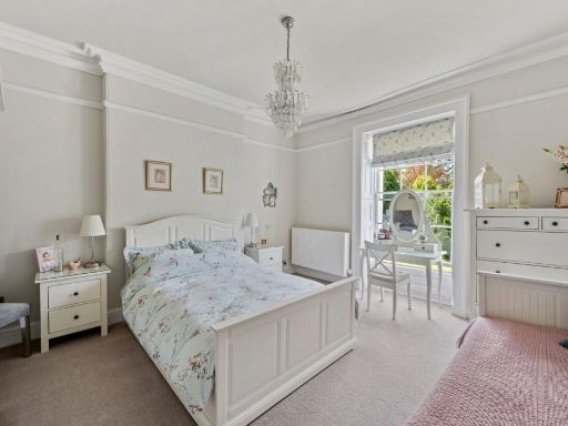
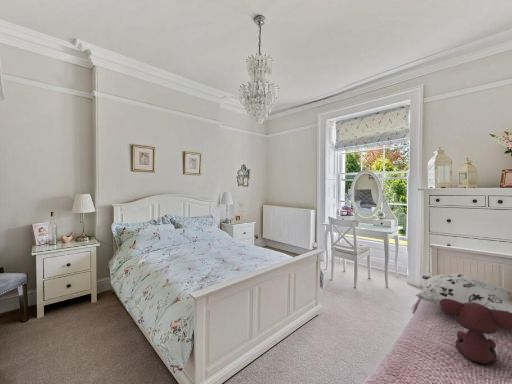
+ decorative pillow (464, 293)
+ teddy bear (475, 329)
